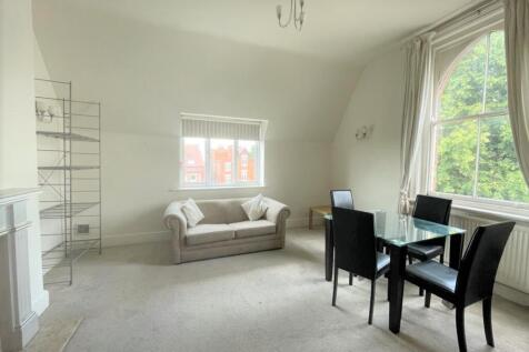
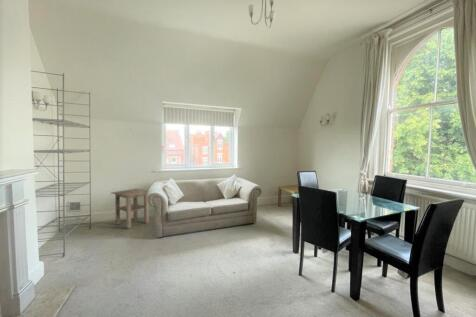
+ side table (132, 207)
